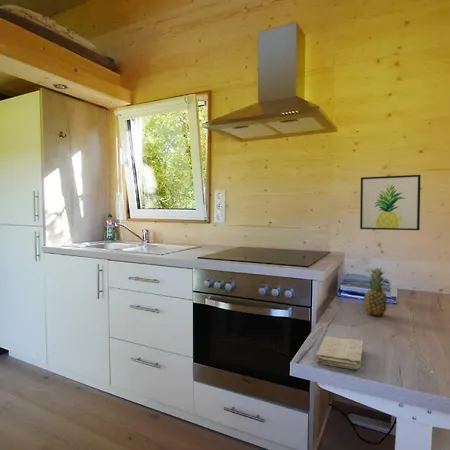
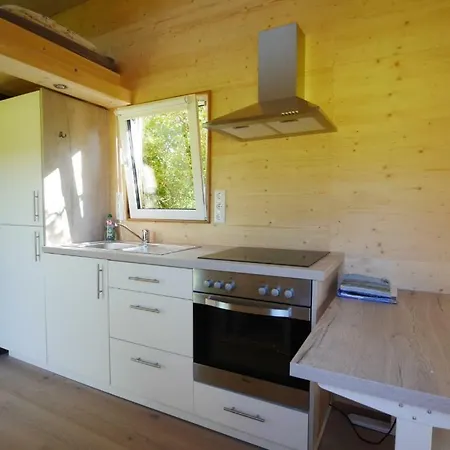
- wall art (389, 203)
- fruit (375, 290)
- washcloth (340, 350)
